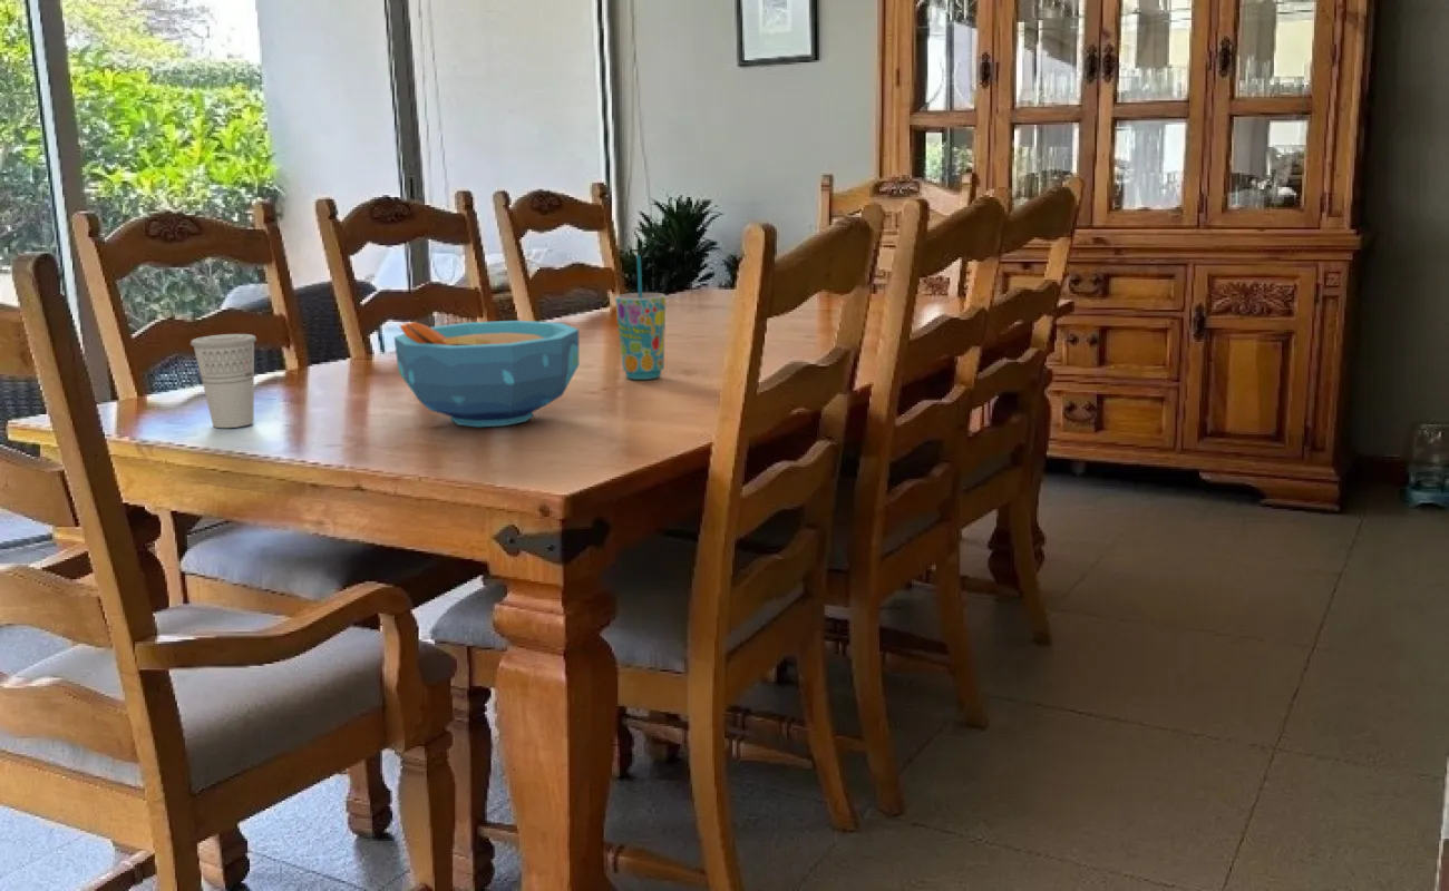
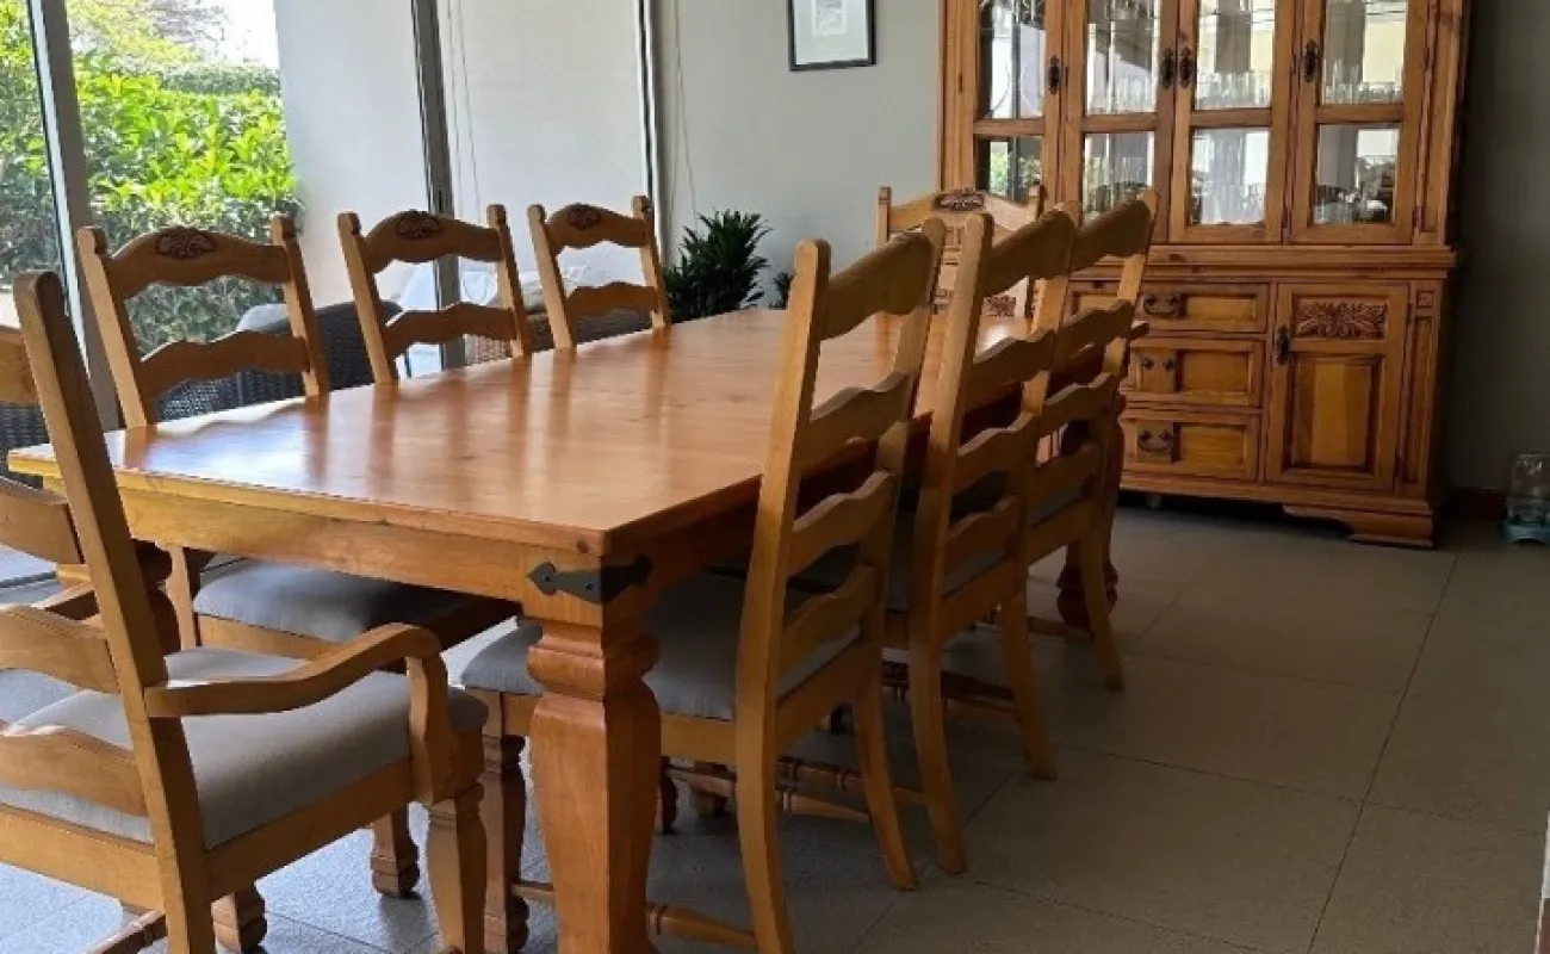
- cup (641, 316)
- cup (227, 380)
- bowl (489, 366)
